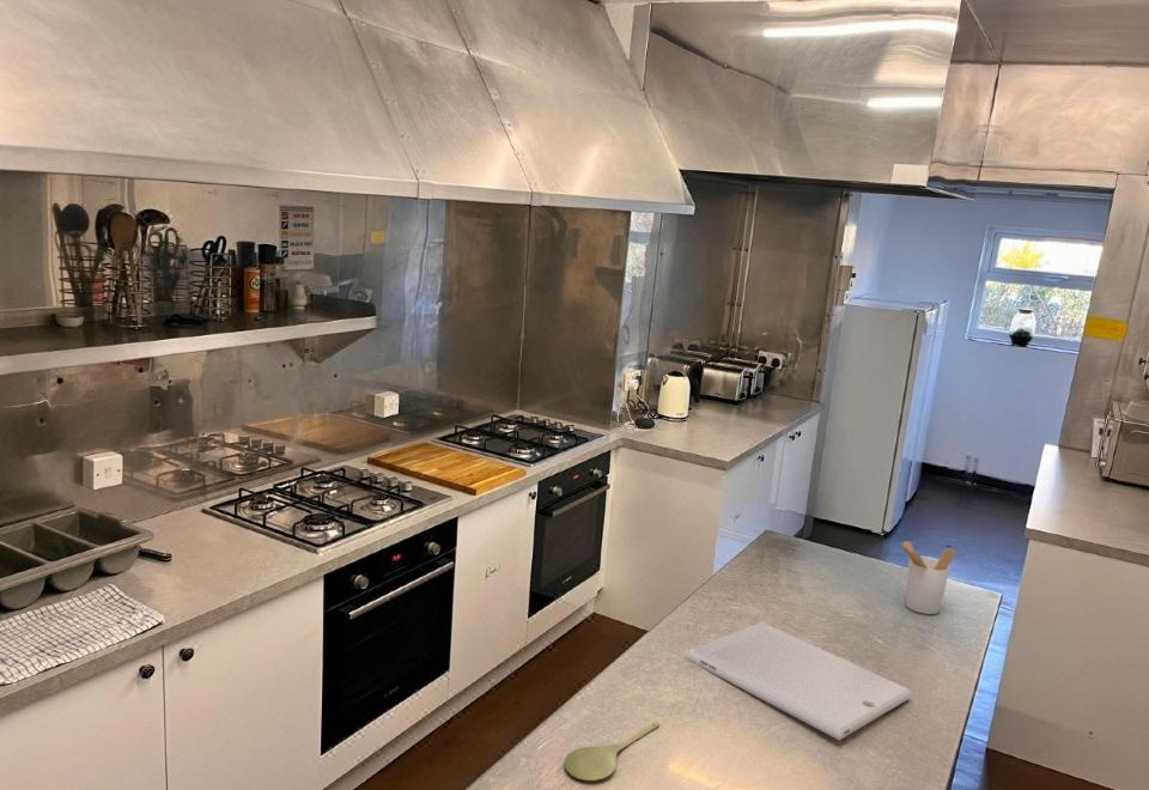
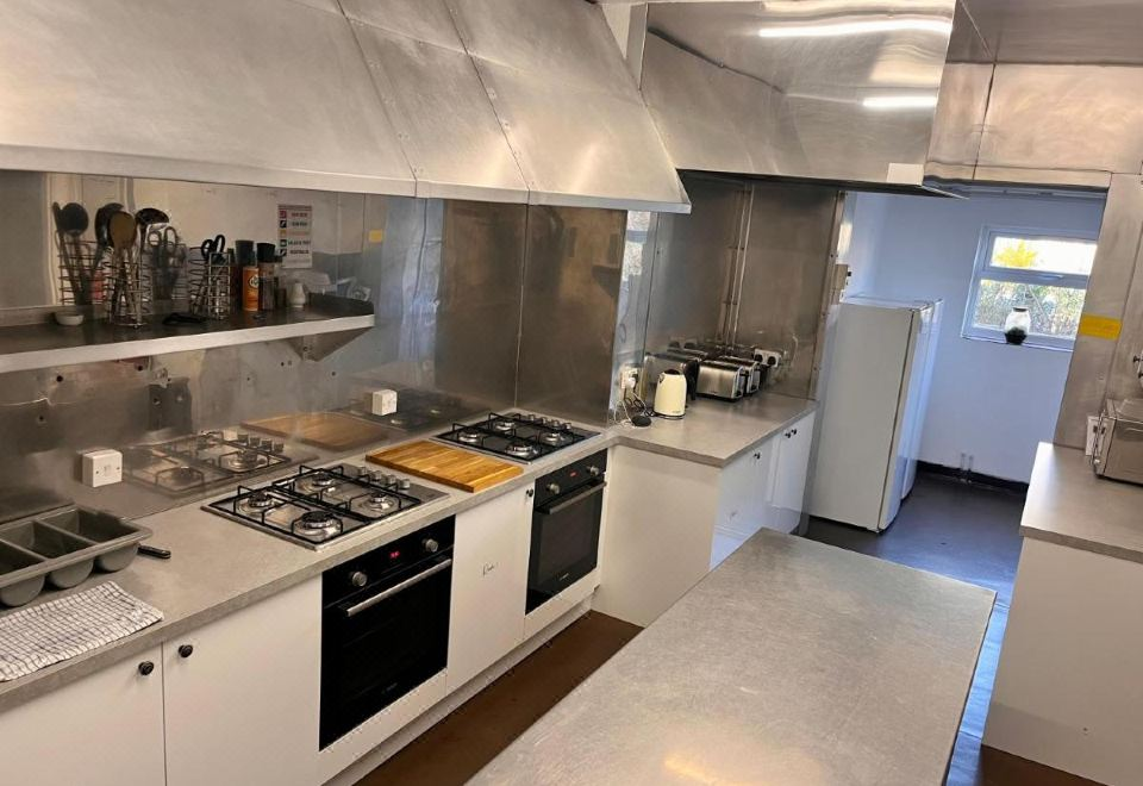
- utensil holder (920, 575)
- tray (796, 673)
- spoon (616, 746)
